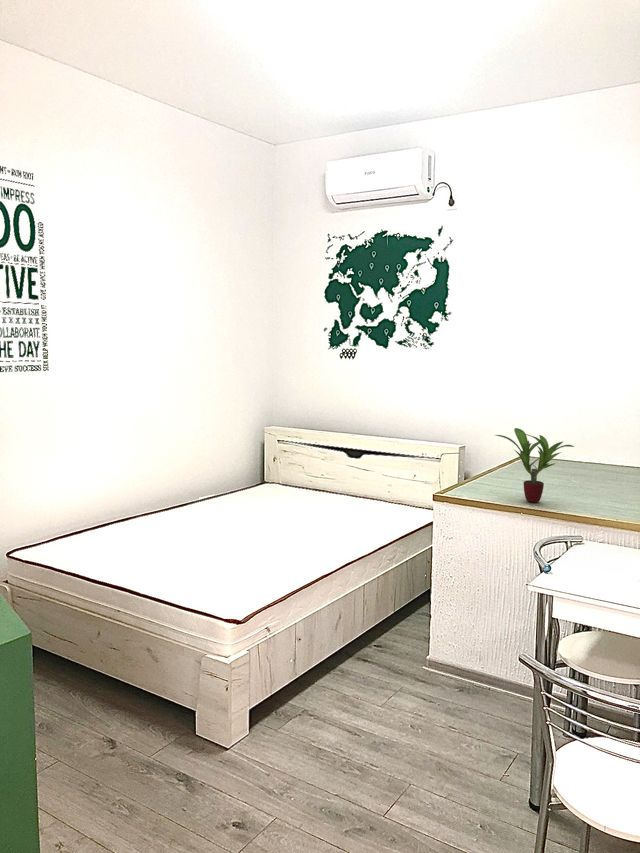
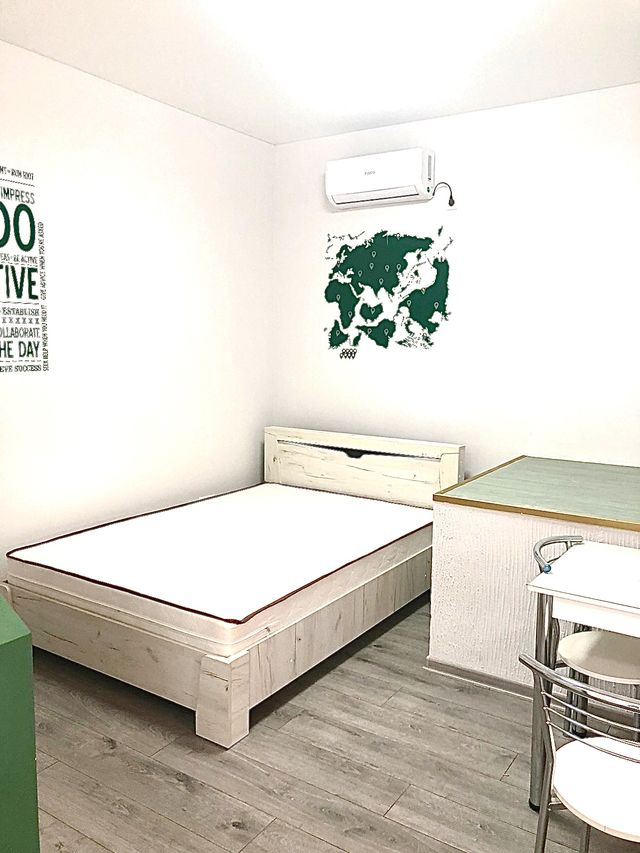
- potted plant (533, 465)
